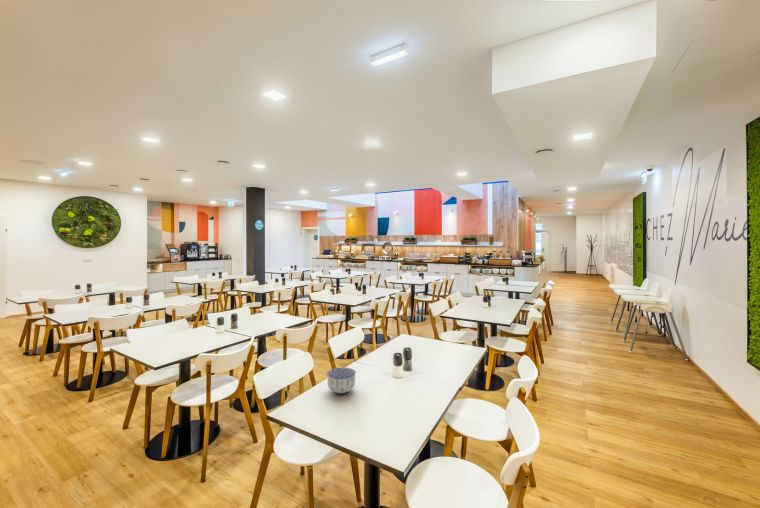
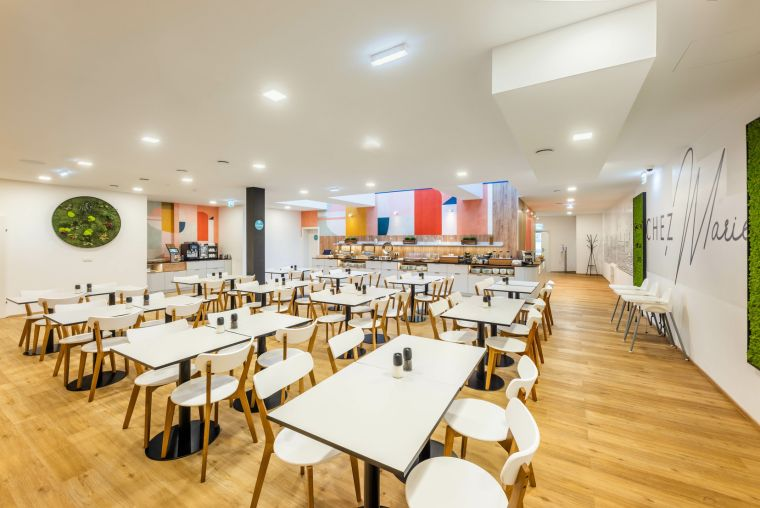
- bowl (341, 382)
